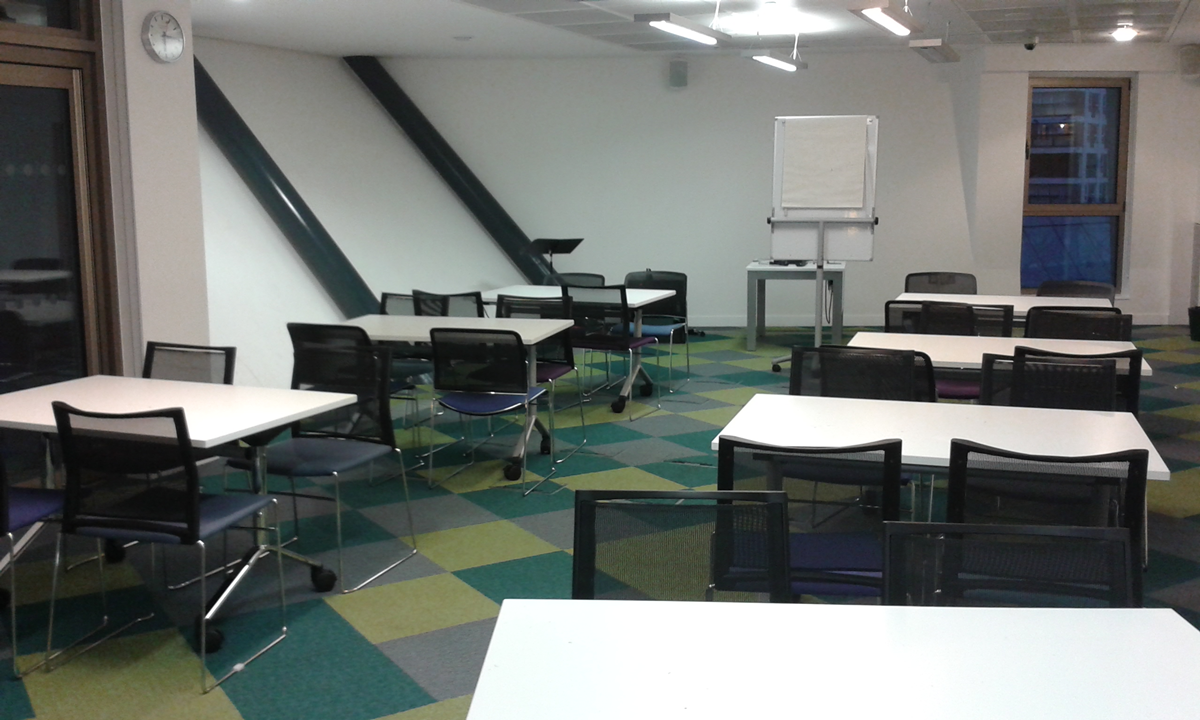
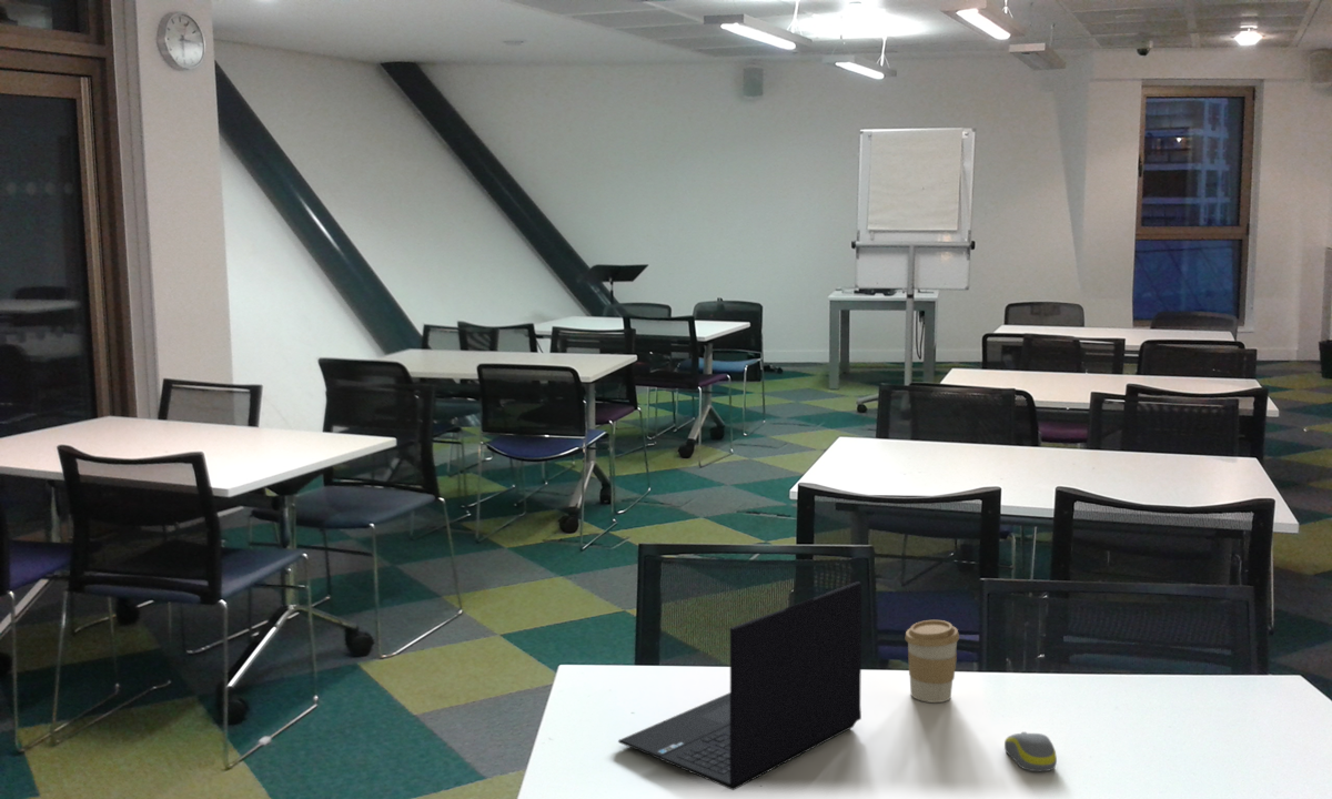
+ laptop (741, 663)
+ computer mouse (1030, 746)
+ coffee cup (931, 659)
